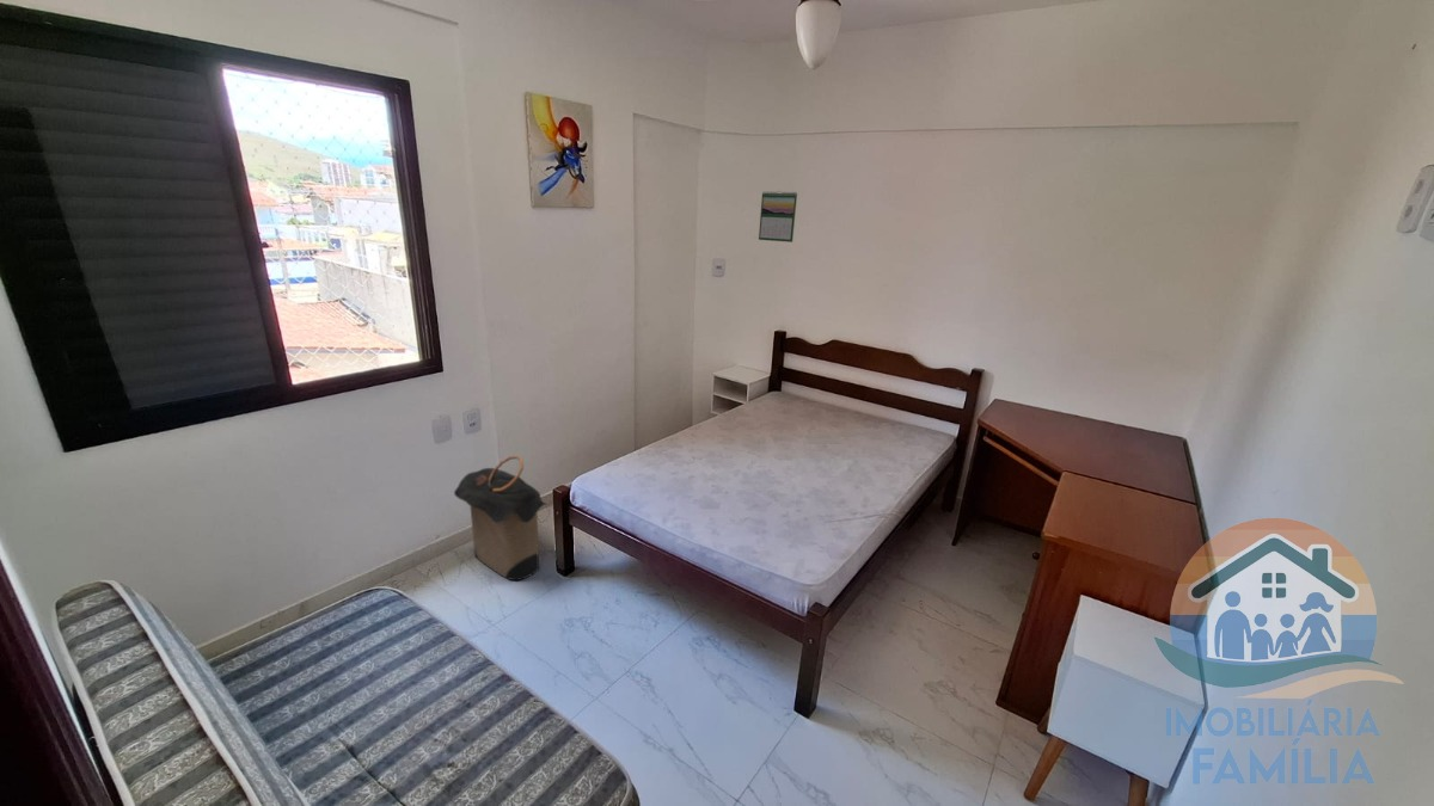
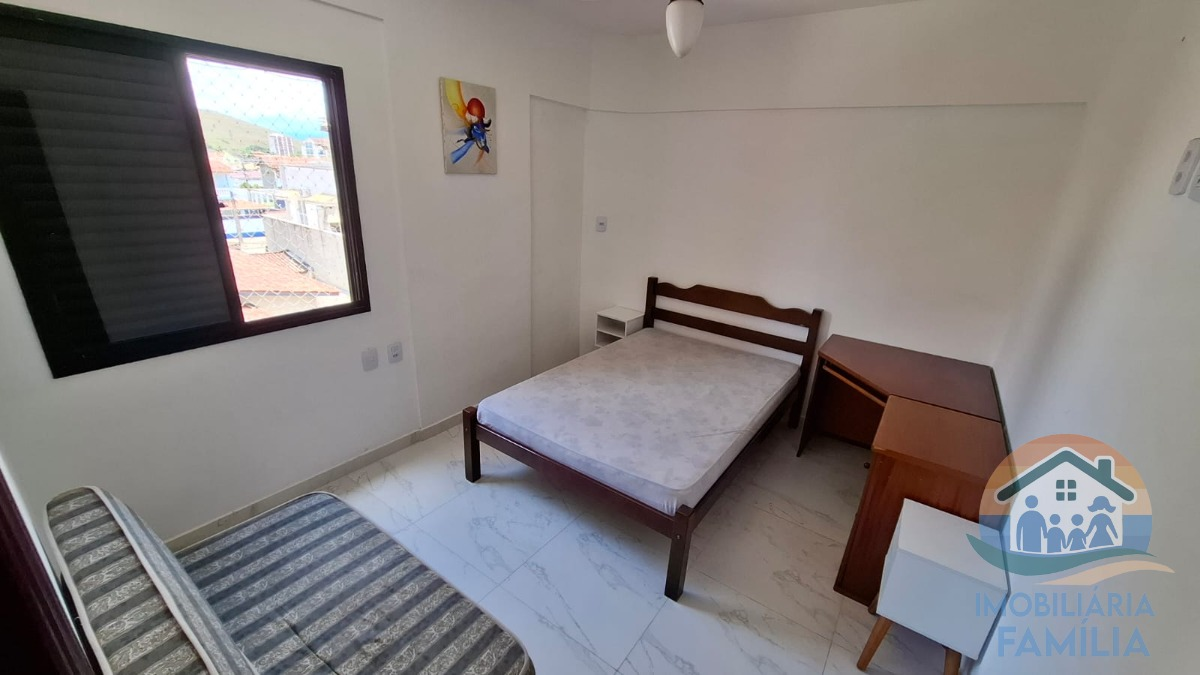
- laundry hamper (500, 510)
- calendar (777, 216)
